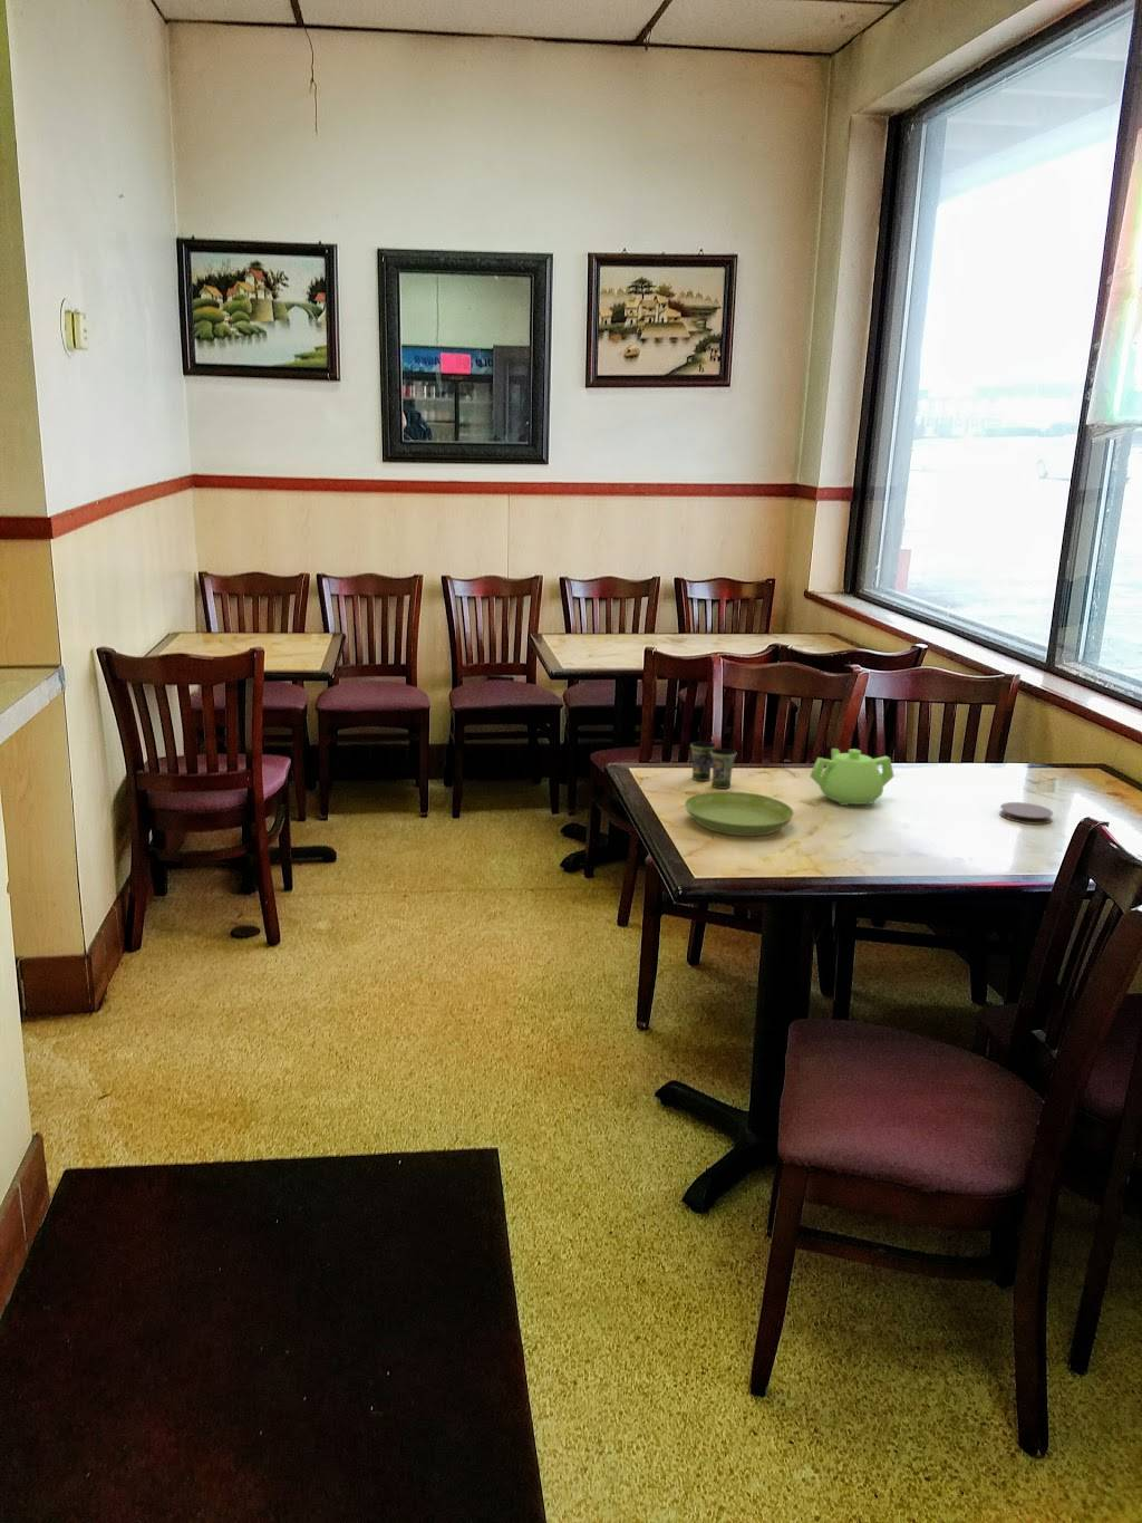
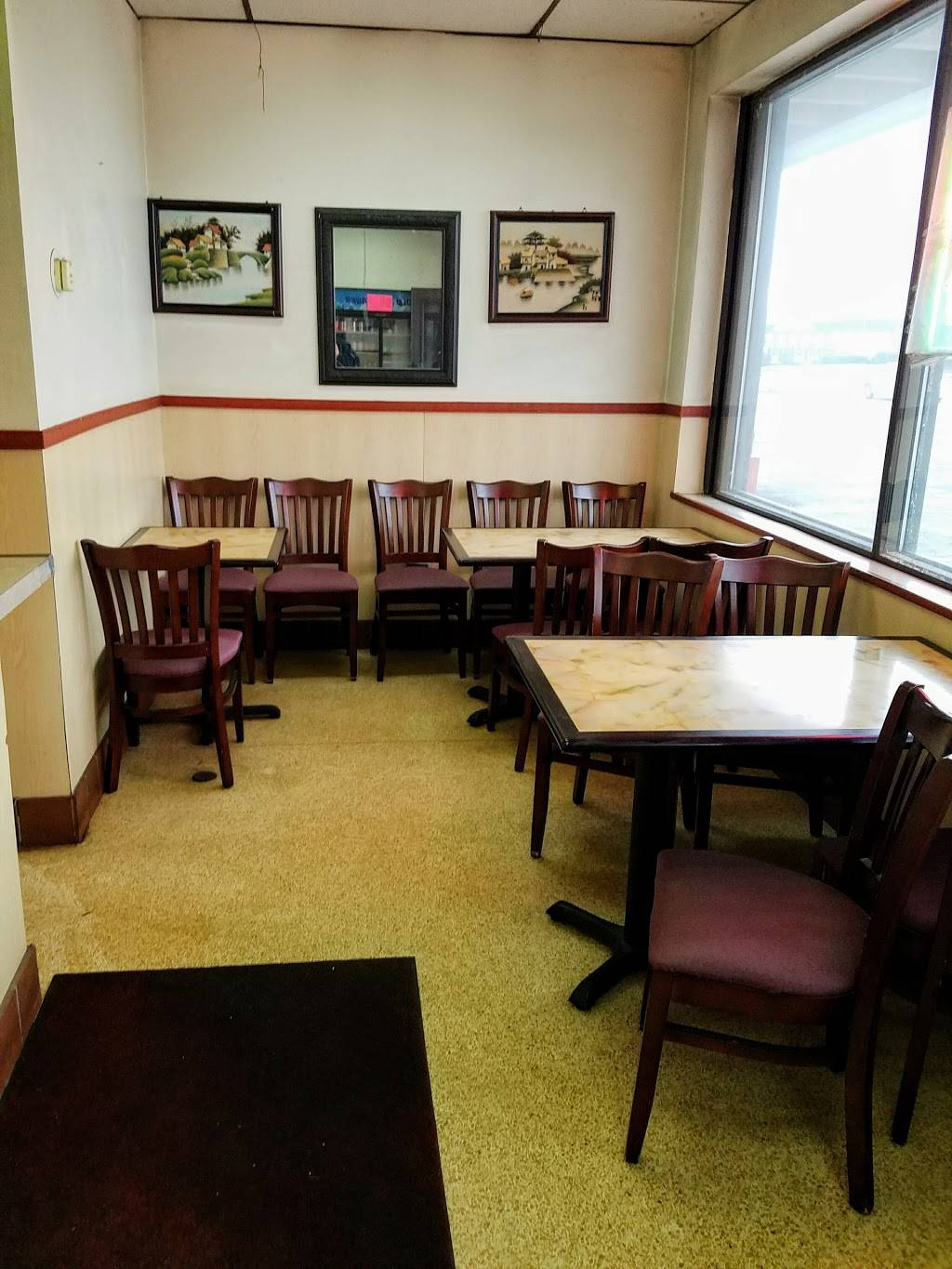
- teapot (848, 772)
- cup (713, 765)
- coaster (1026, 813)
- saucer (738, 815)
